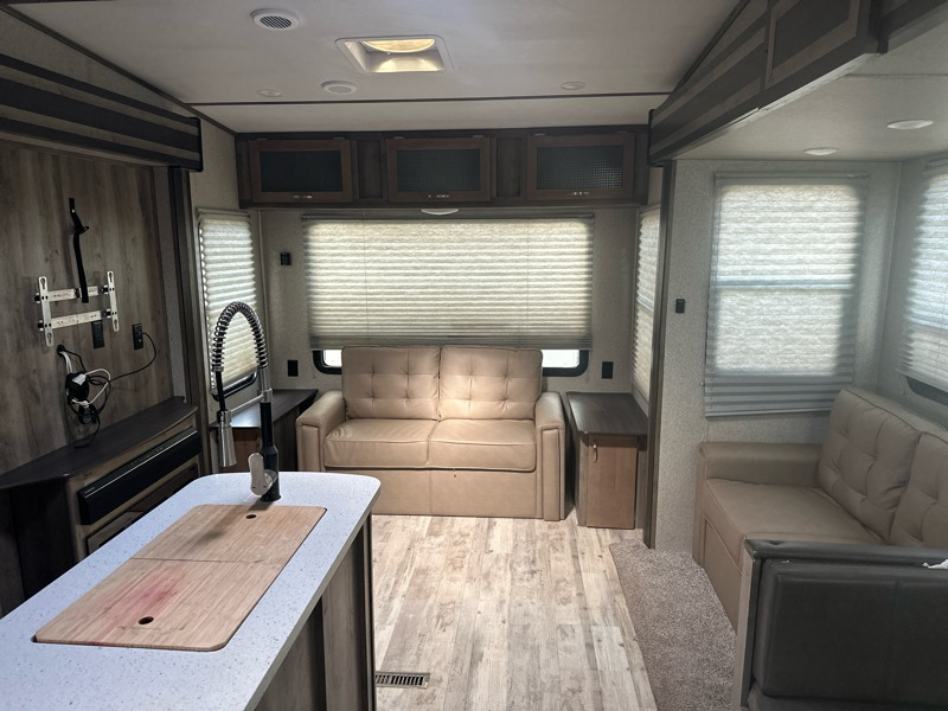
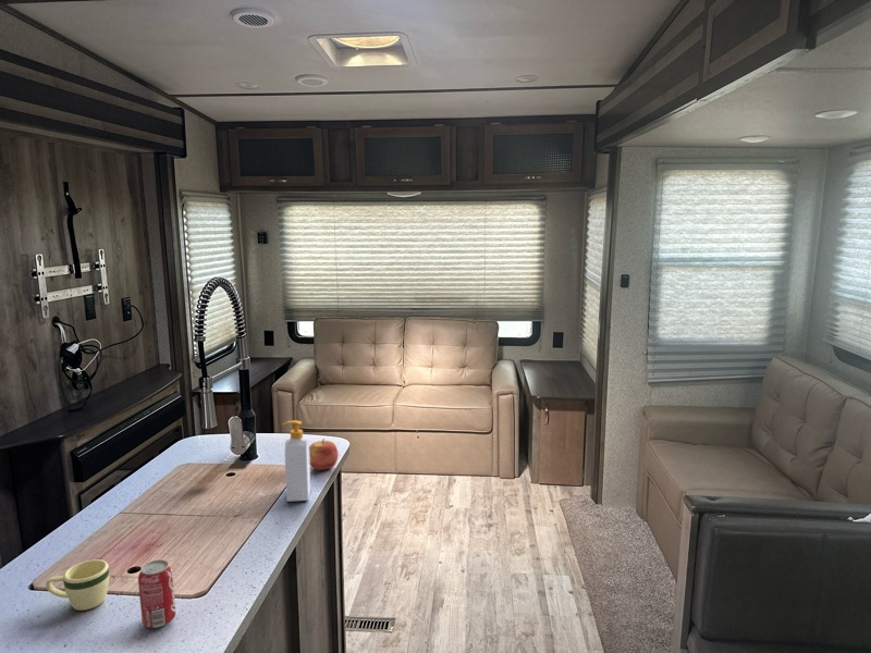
+ soap bottle (296, 458)
+ beverage can (157, 593)
+ mug (77, 586)
+ apple (322, 453)
